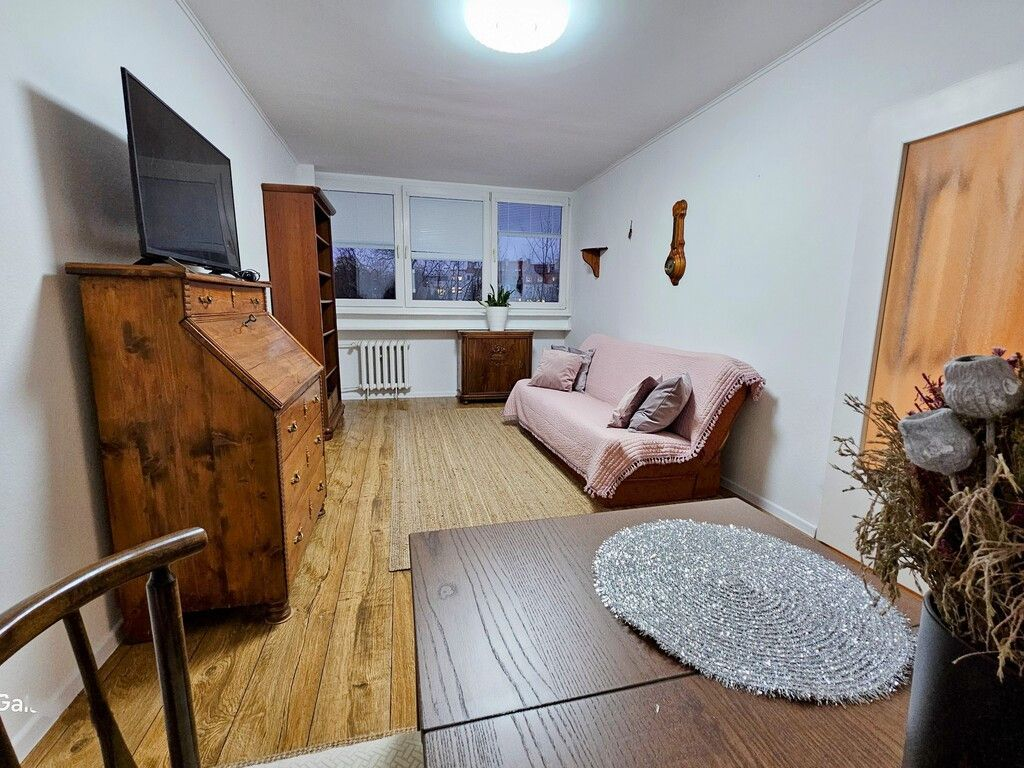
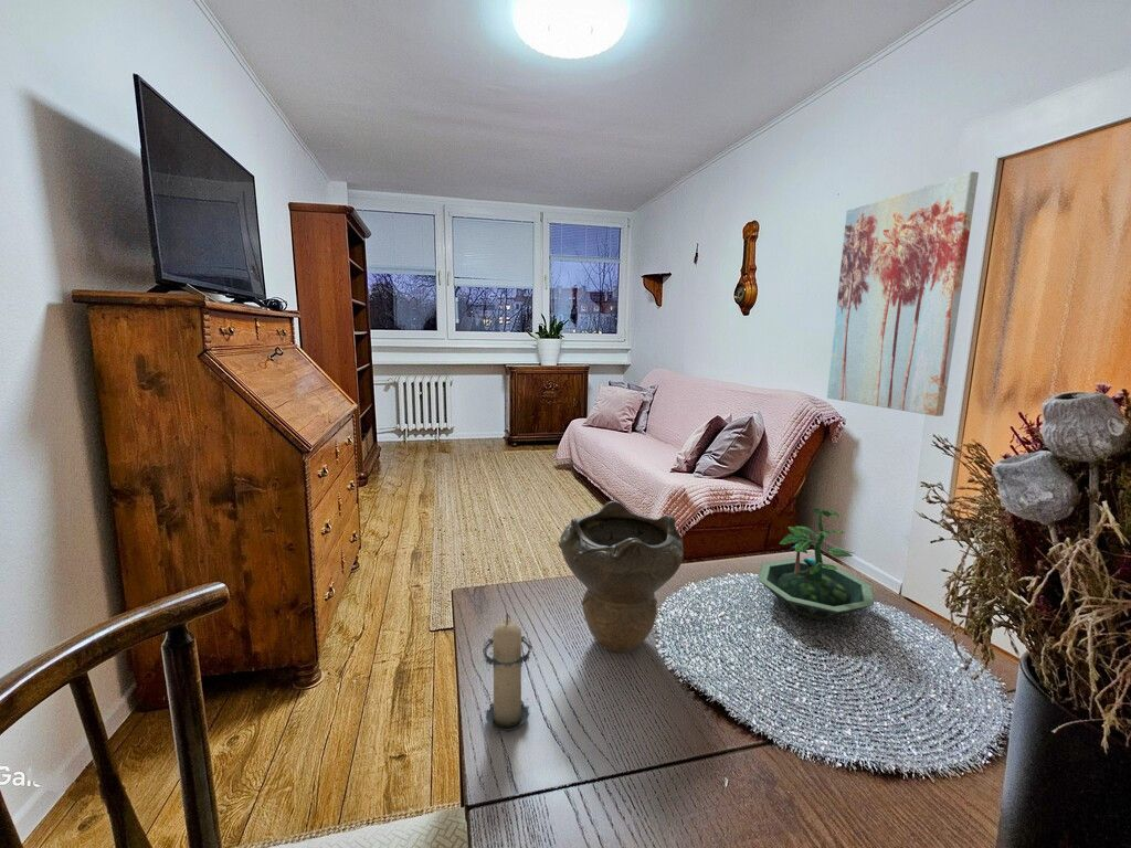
+ candle (507, 667)
+ decorative bowl (619, 580)
+ wall art (890, 303)
+ terrarium (820, 527)
